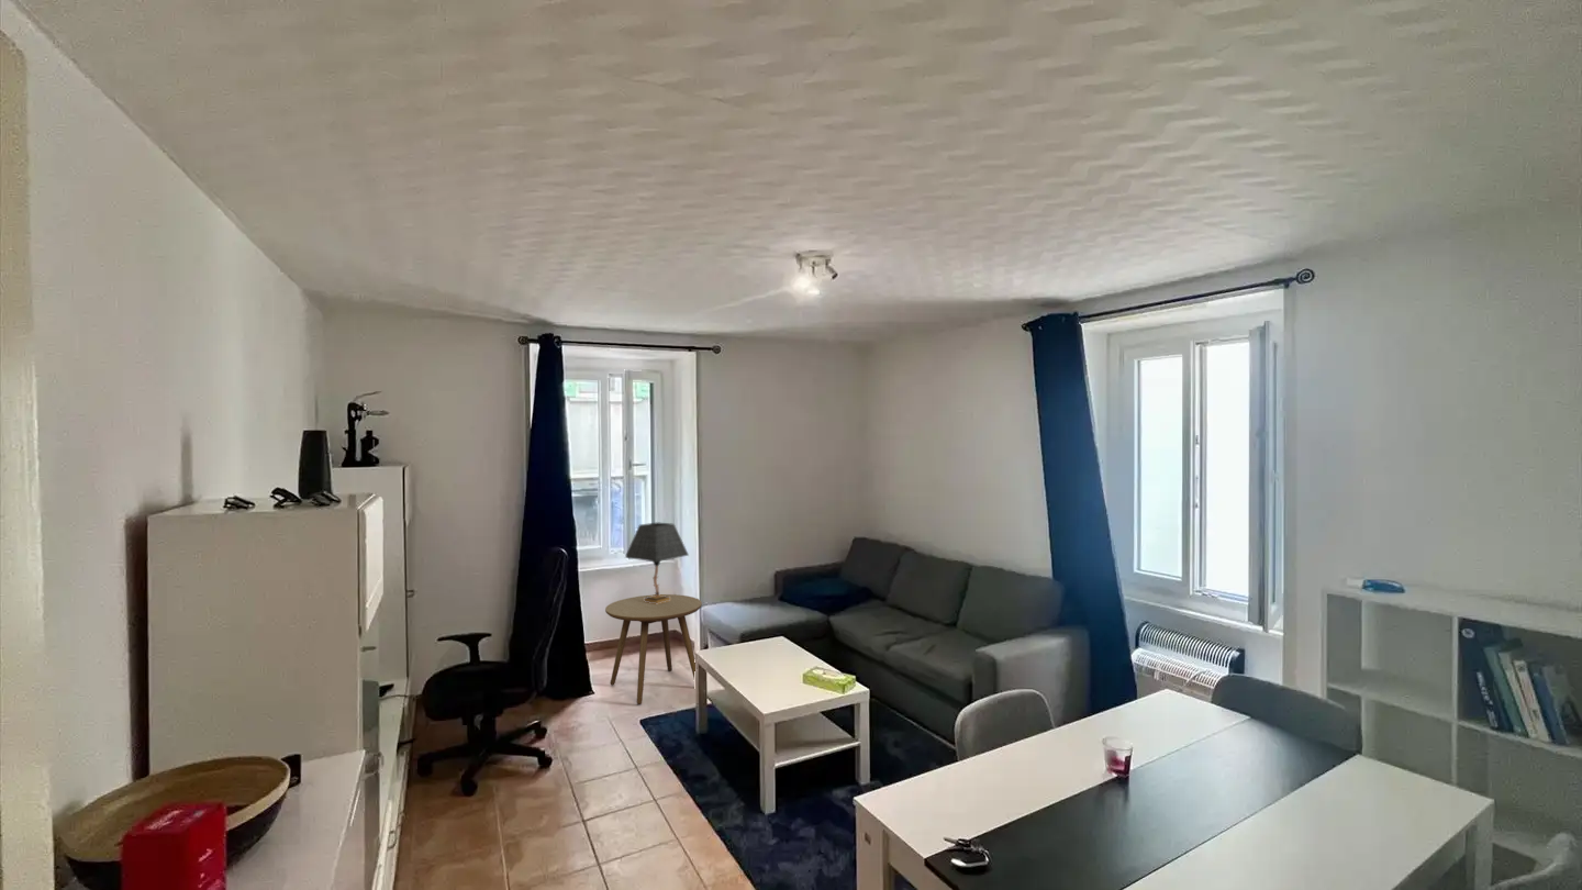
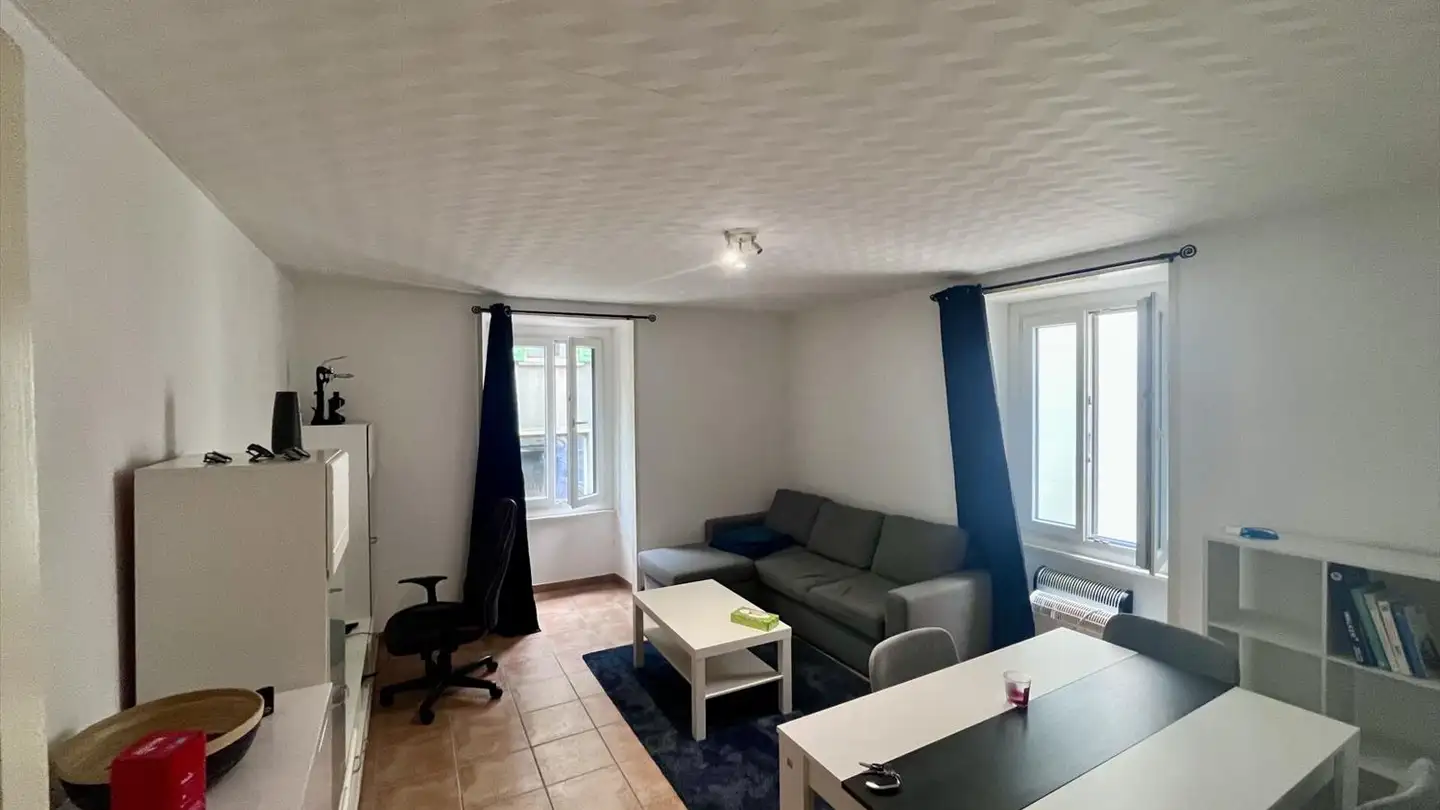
- side table (646, 645)
- table lamp (657, 561)
